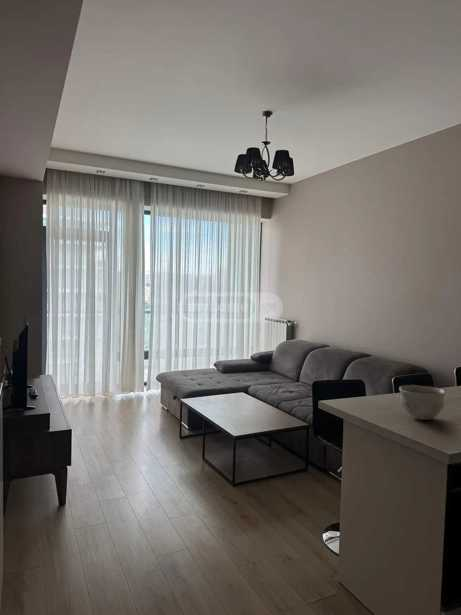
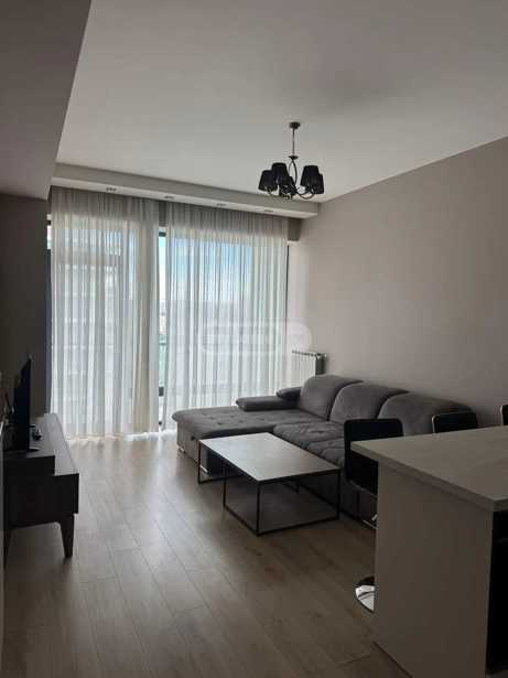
- bowl (421, 403)
